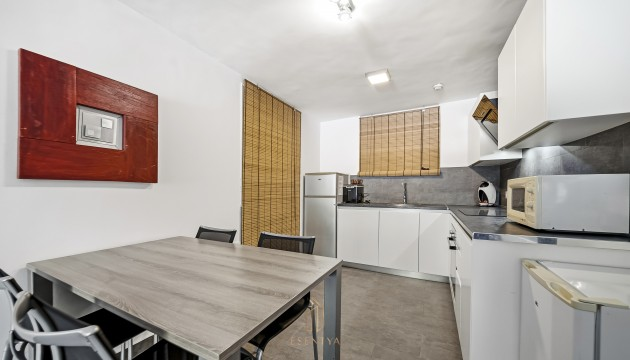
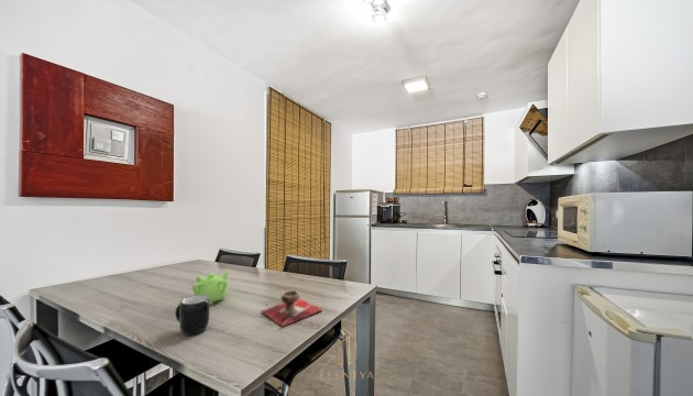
+ mug (190, 314)
+ teapot (212, 286)
+ decorative bowl (292, 301)
